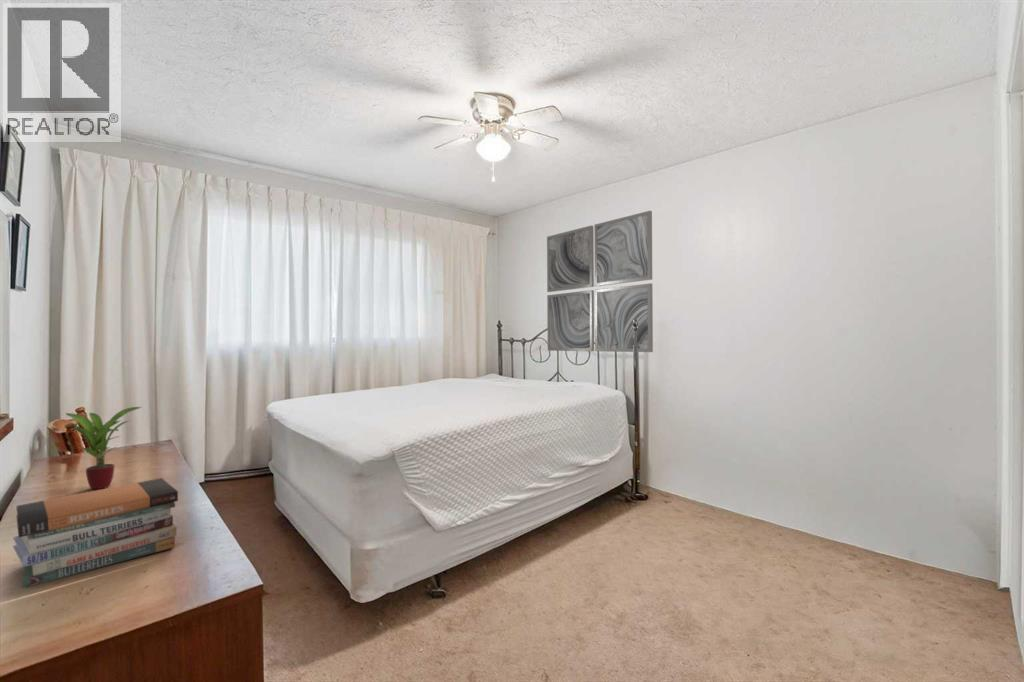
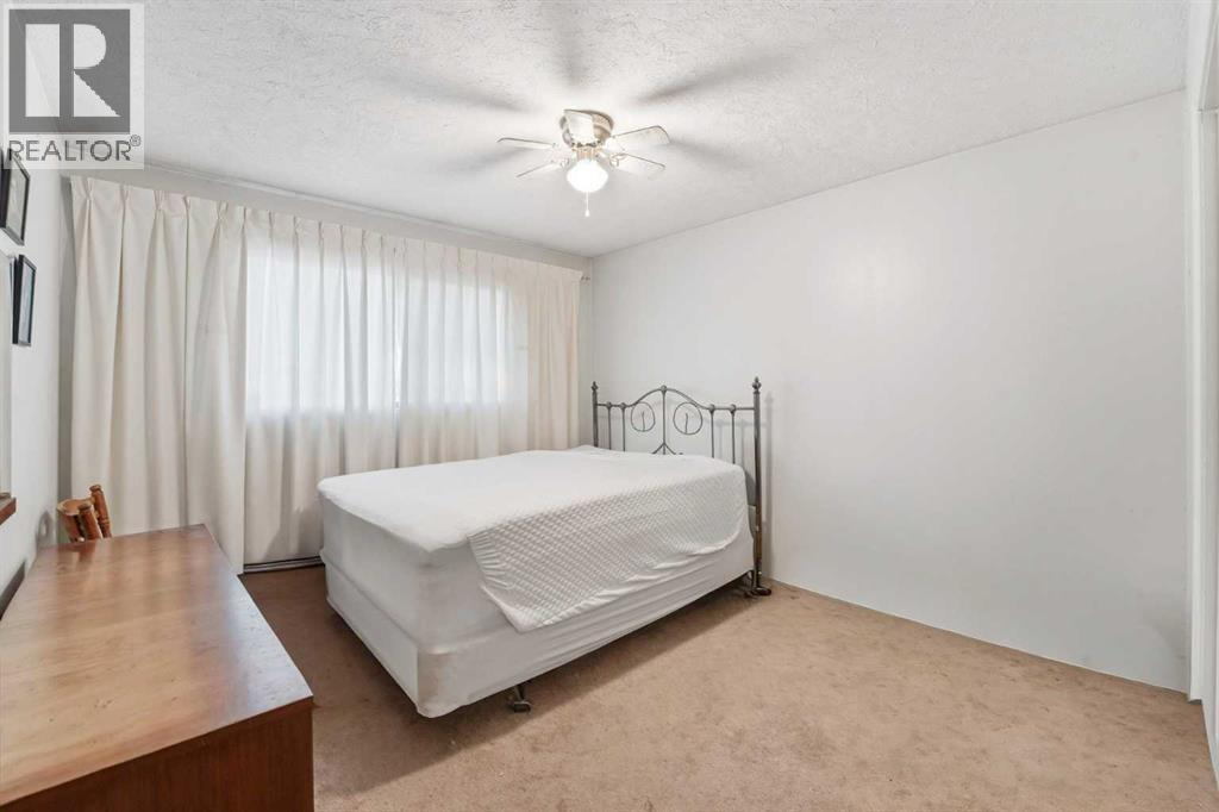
- wall art (593, 286)
- book stack (100, 526)
- potted plant (108, 447)
